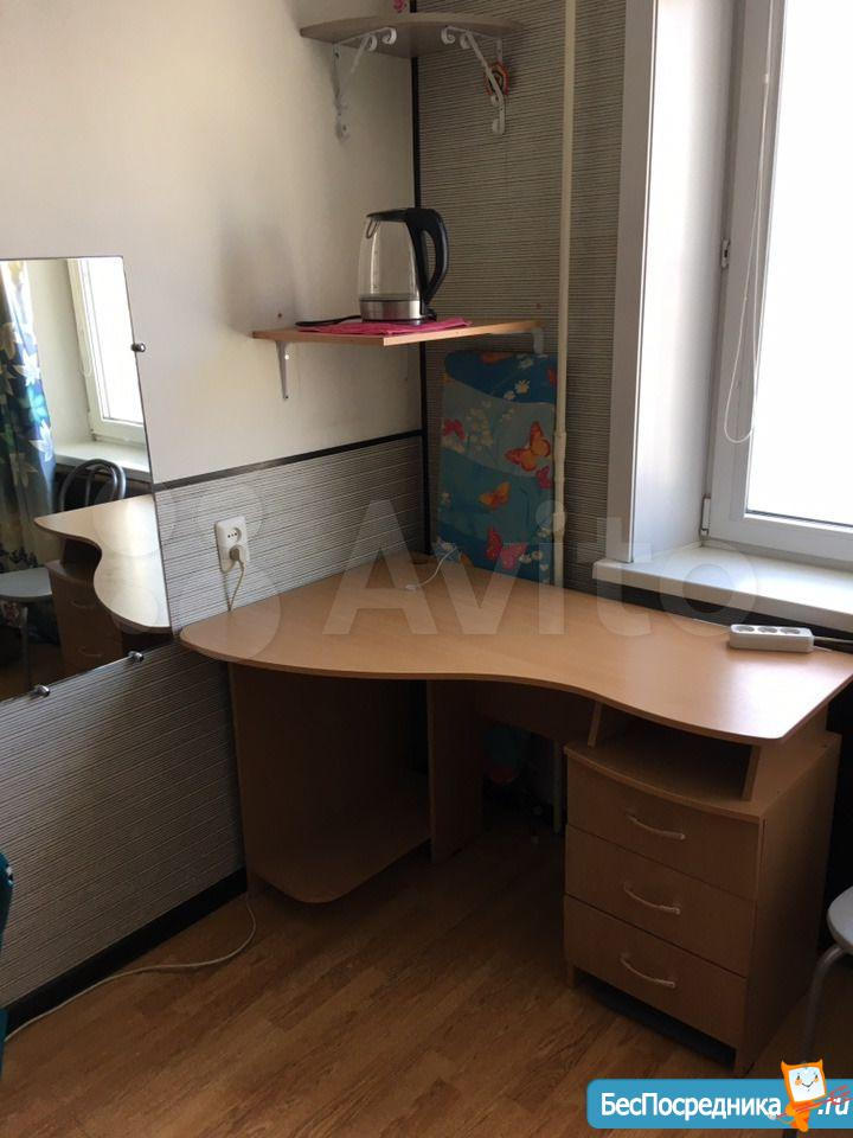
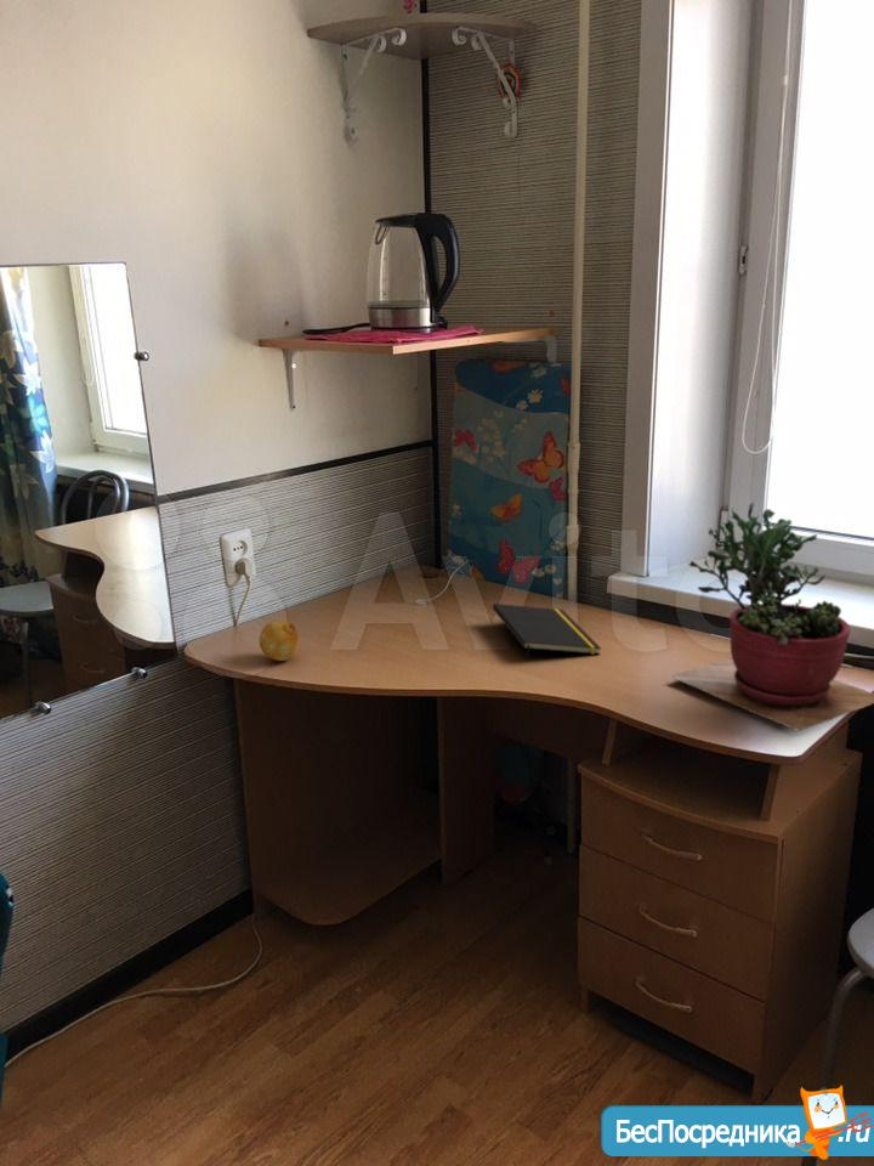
+ fruit (279, 640)
+ notepad (544, 628)
+ succulent plant (782, 600)
